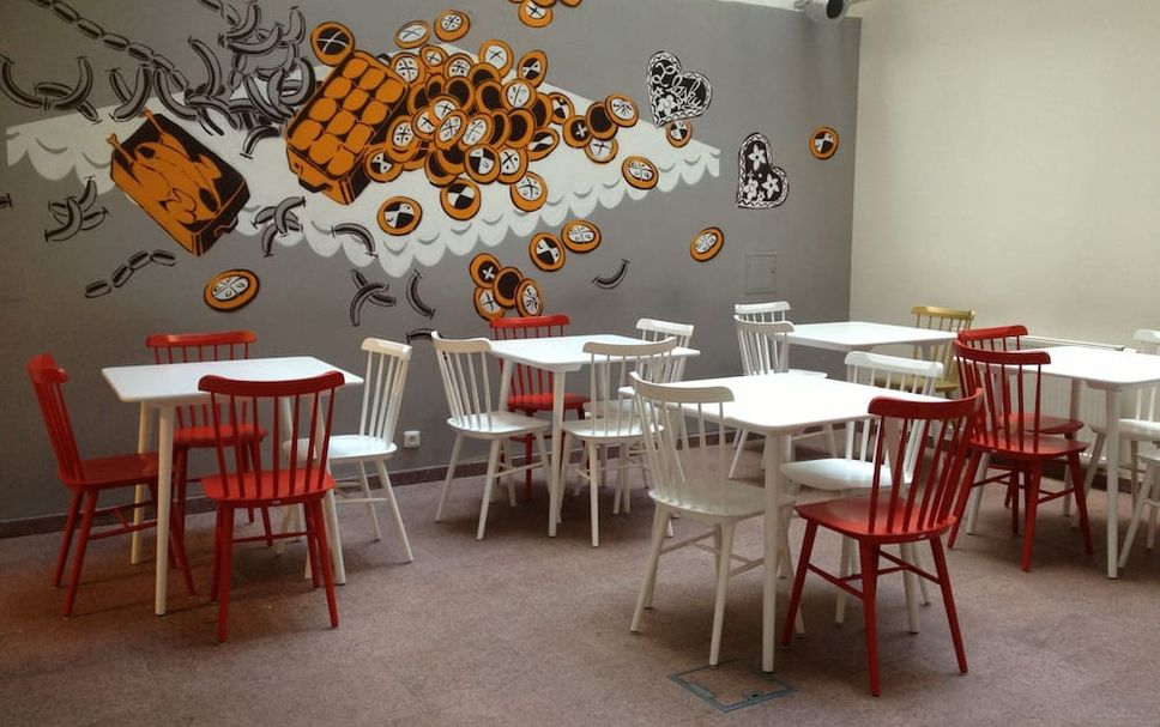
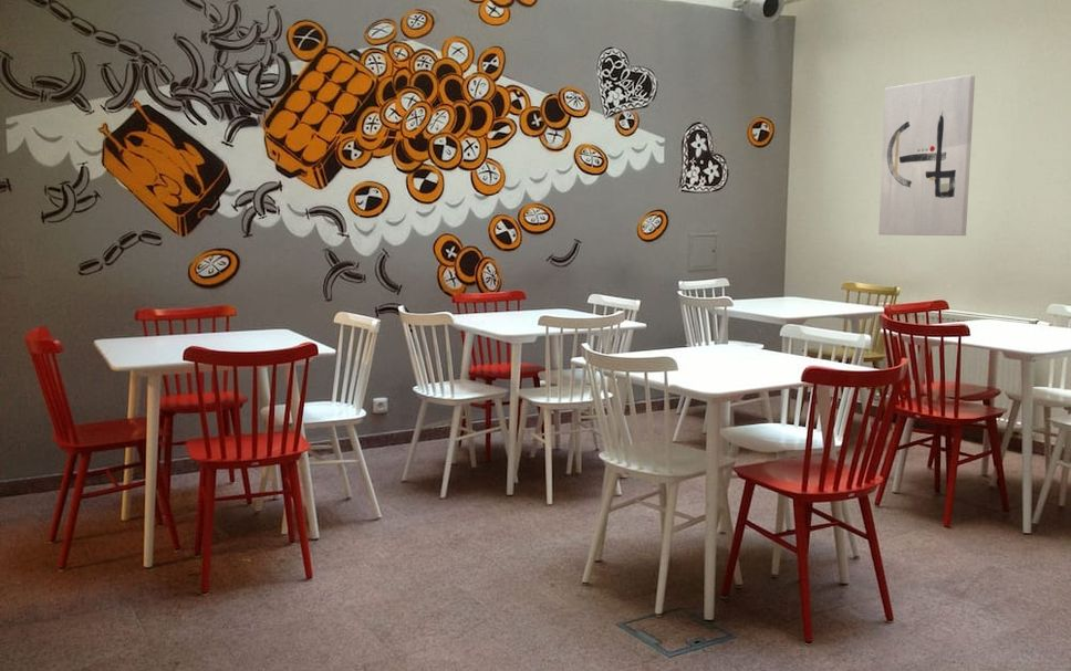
+ wall art (924, 159)
